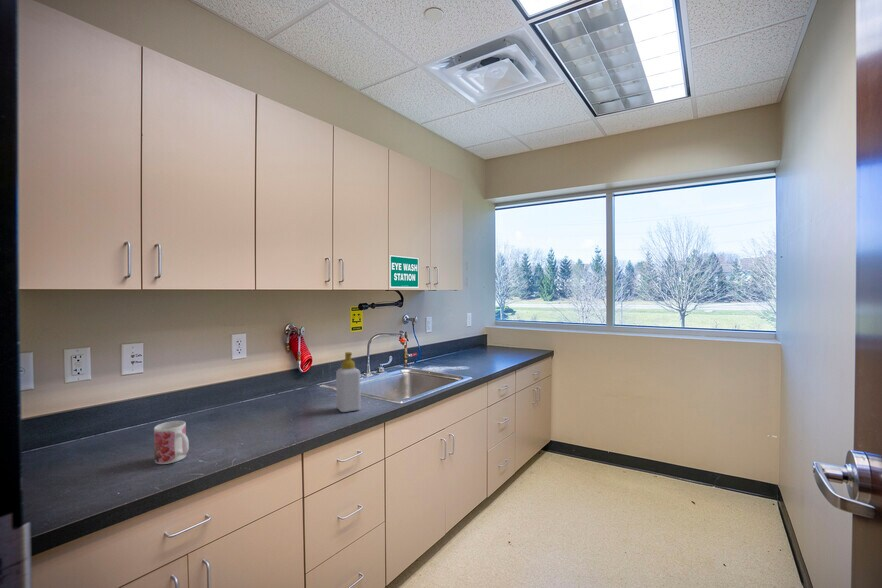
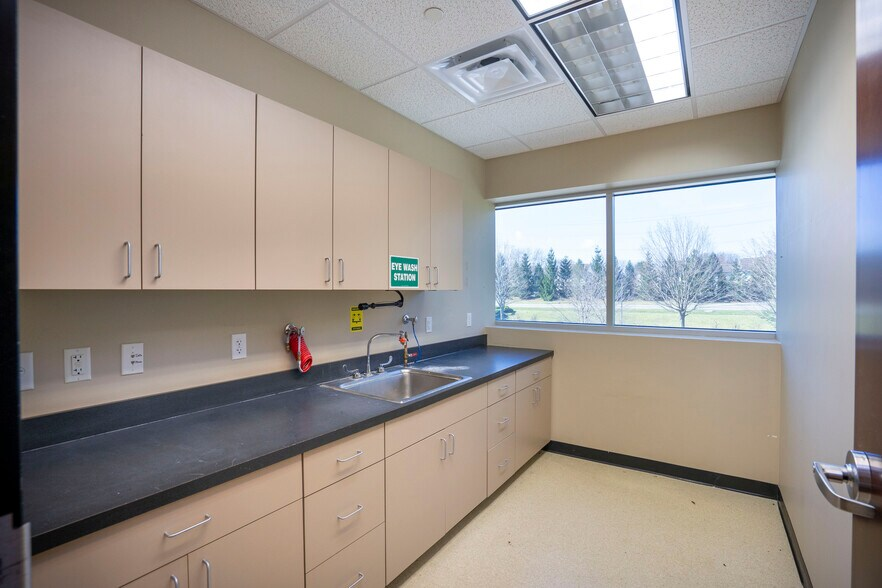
- soap bottle (348, 380)
- mug (173, 443)
